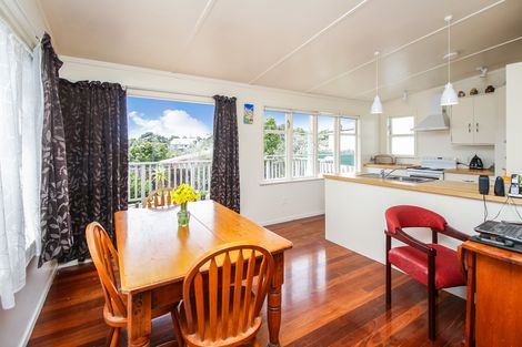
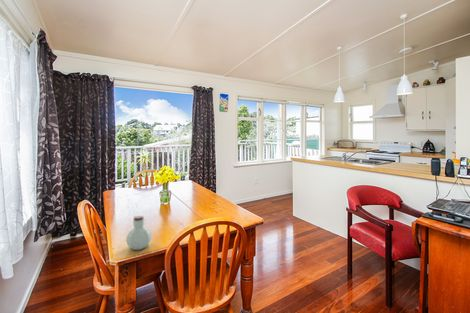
+ jar (139, 231)
